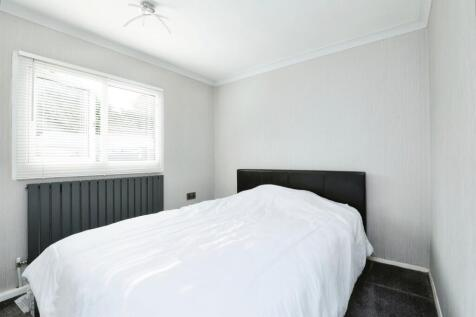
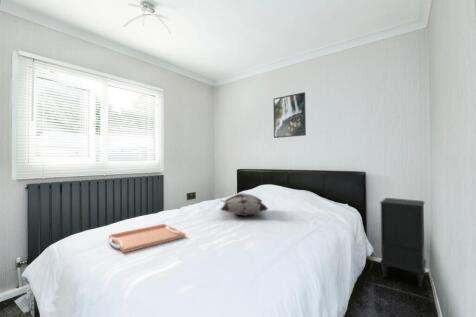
+ nightstand (402, 238)
+ serving tray (147, 235)
+ decorative pillow (242, 204)
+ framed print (288, 116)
